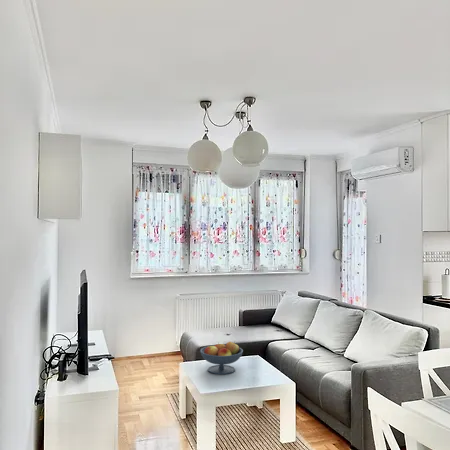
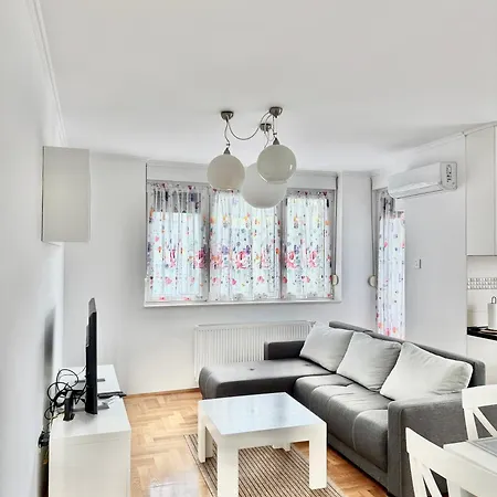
- fruit bowl (221, 356)
